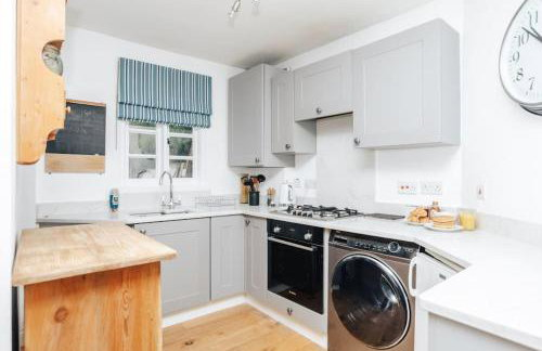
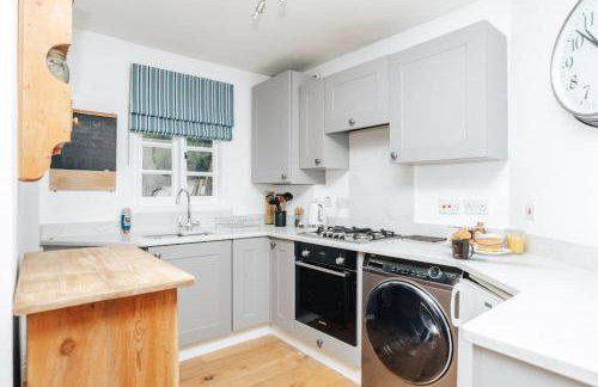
+ mug (463, 248)
